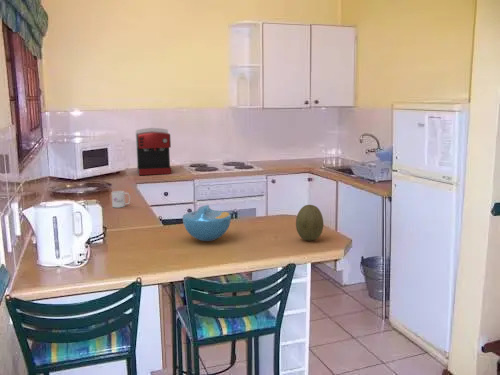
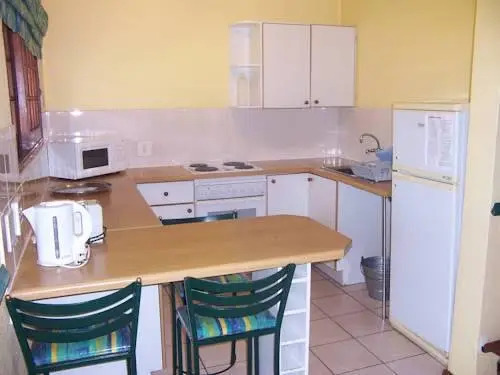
- bowl (207, 223)
- coffee maker (153, 150)
- fruit (309, 222)
- mug (121, 199)
